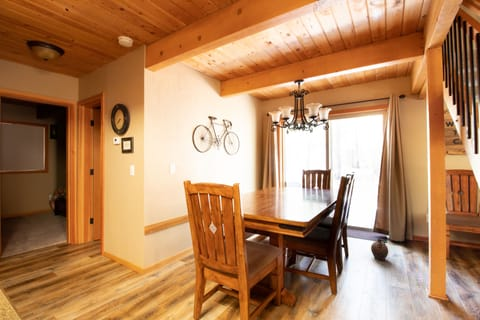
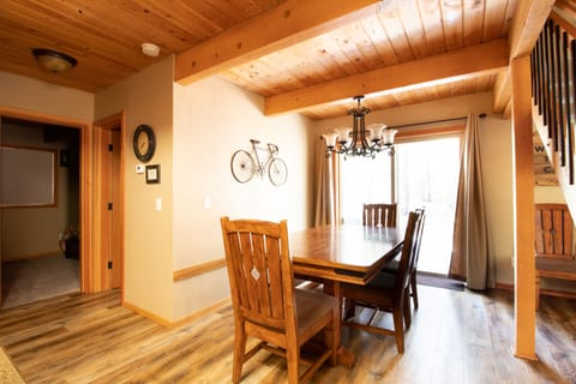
- ceramic jug (379, 248)
